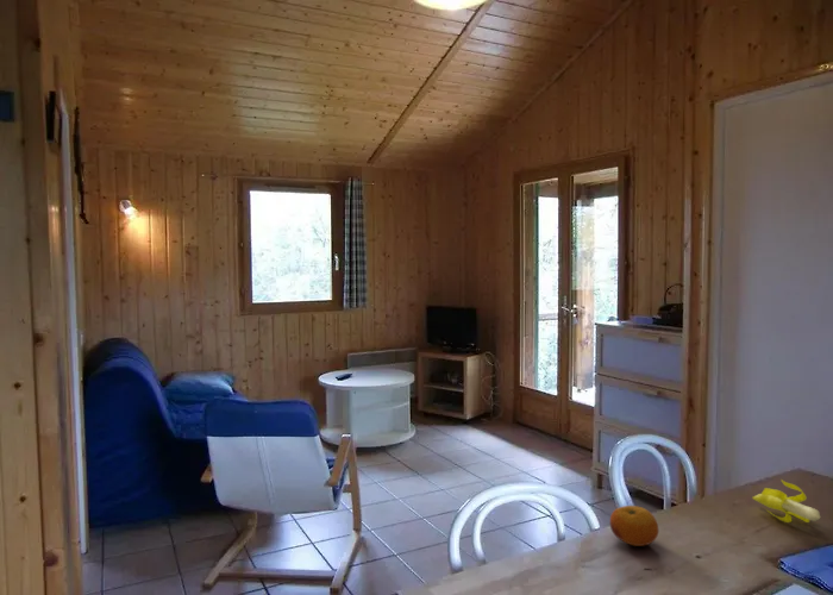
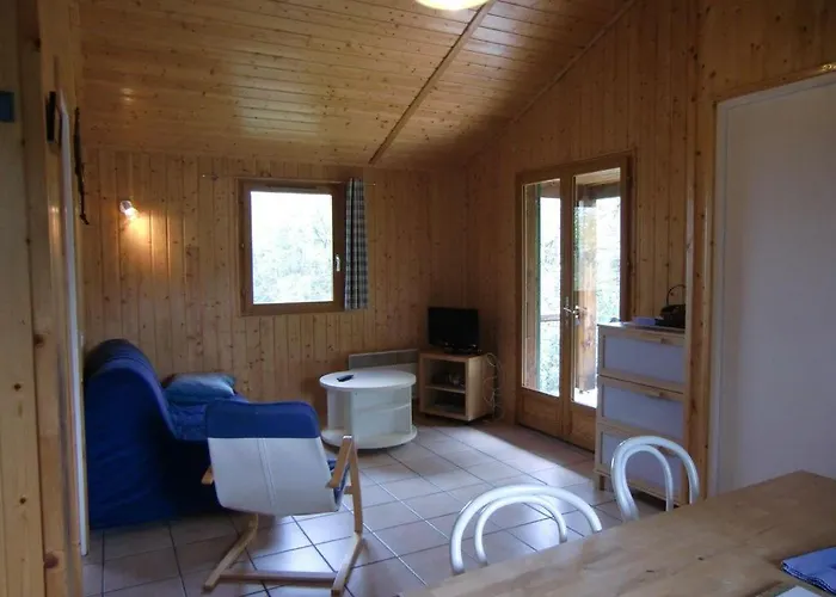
- fruit (633, 525)
- banana (789, 505)
